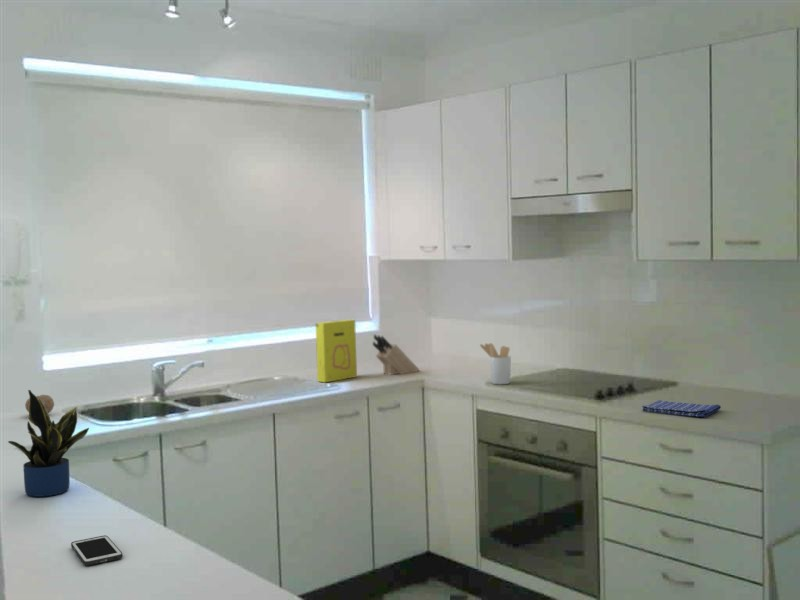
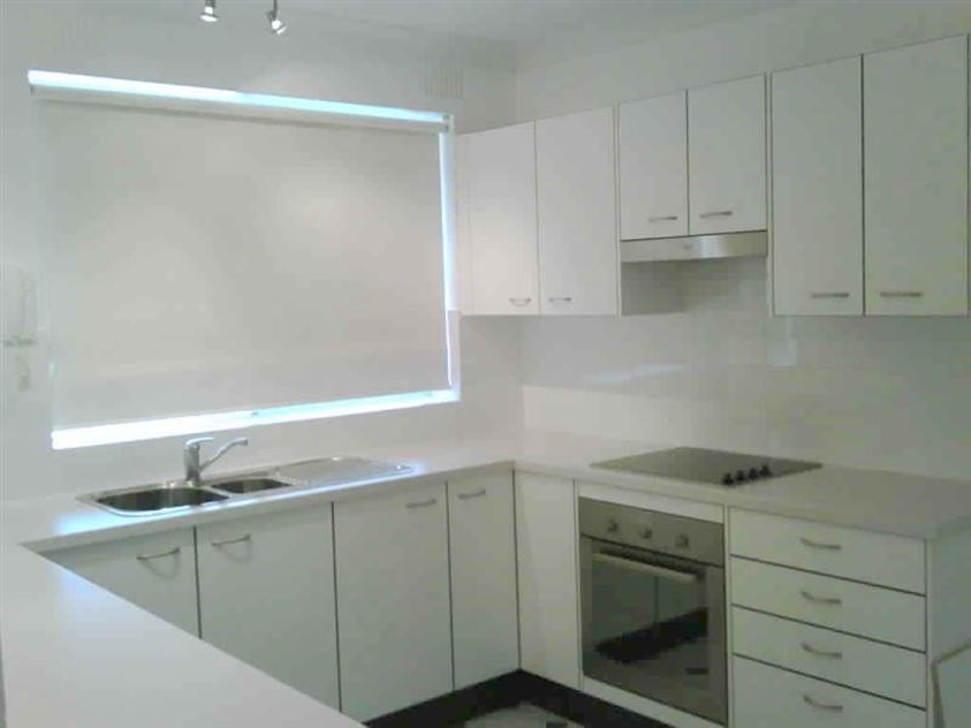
- utensil holder (496, 362)
- potted plant (49, 438)
- cell phone (96, 550)
- fruit (43, 404)
- dish towel (681, 406)
- cereal box (336, 350)
- knife block (394, 353)
